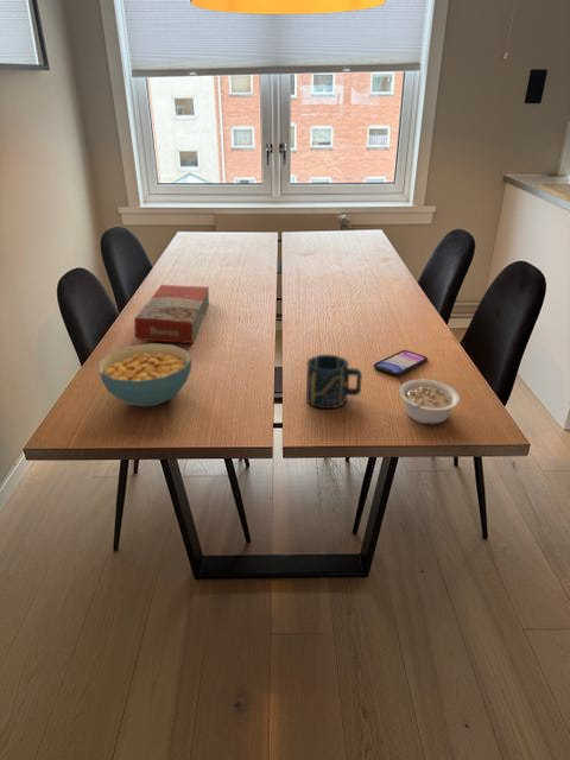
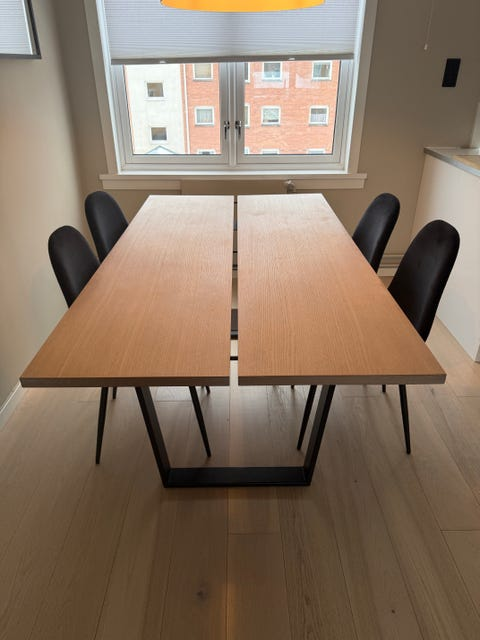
- cereal bowl (147, 380)
- macaroni box (175, 311)
- legume (429, 403)
- cup (334, 381)
- smartphone (400, 361)
